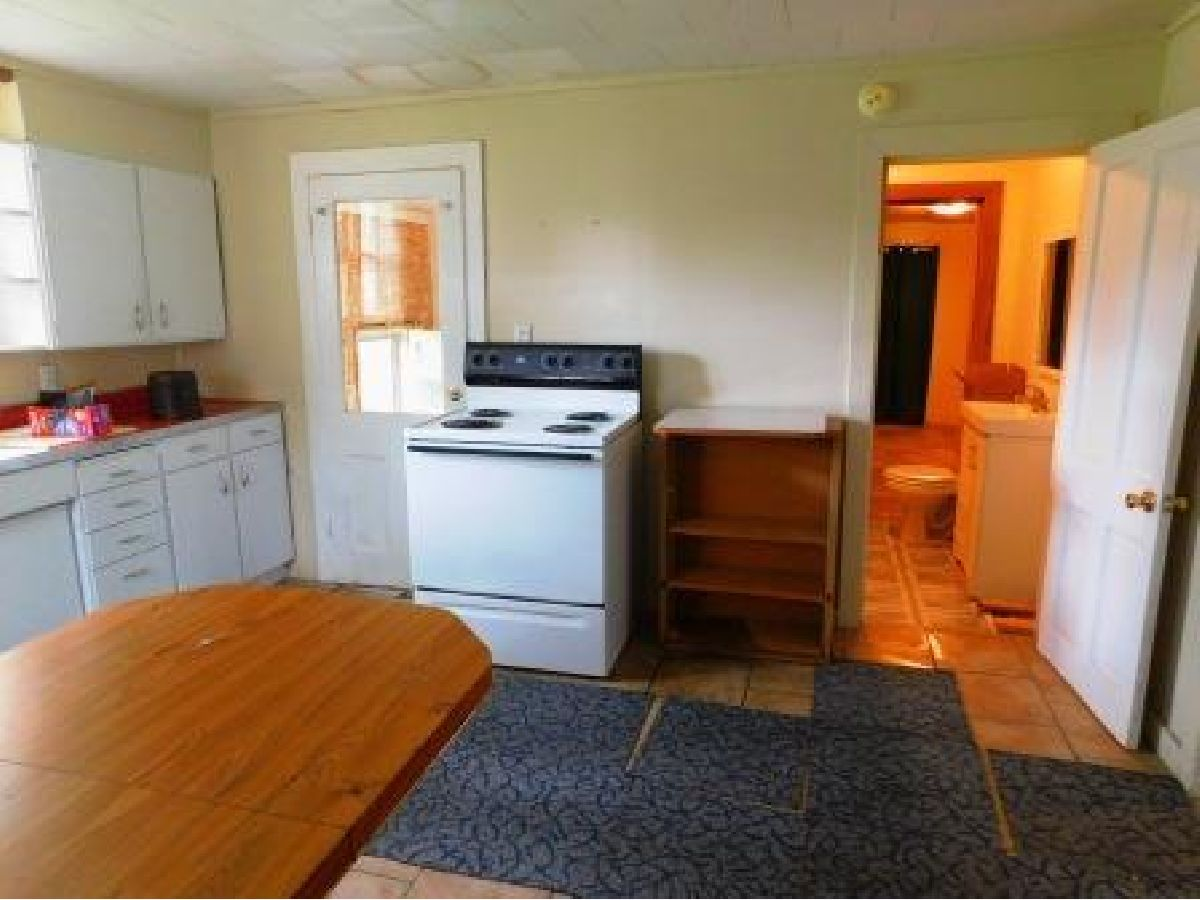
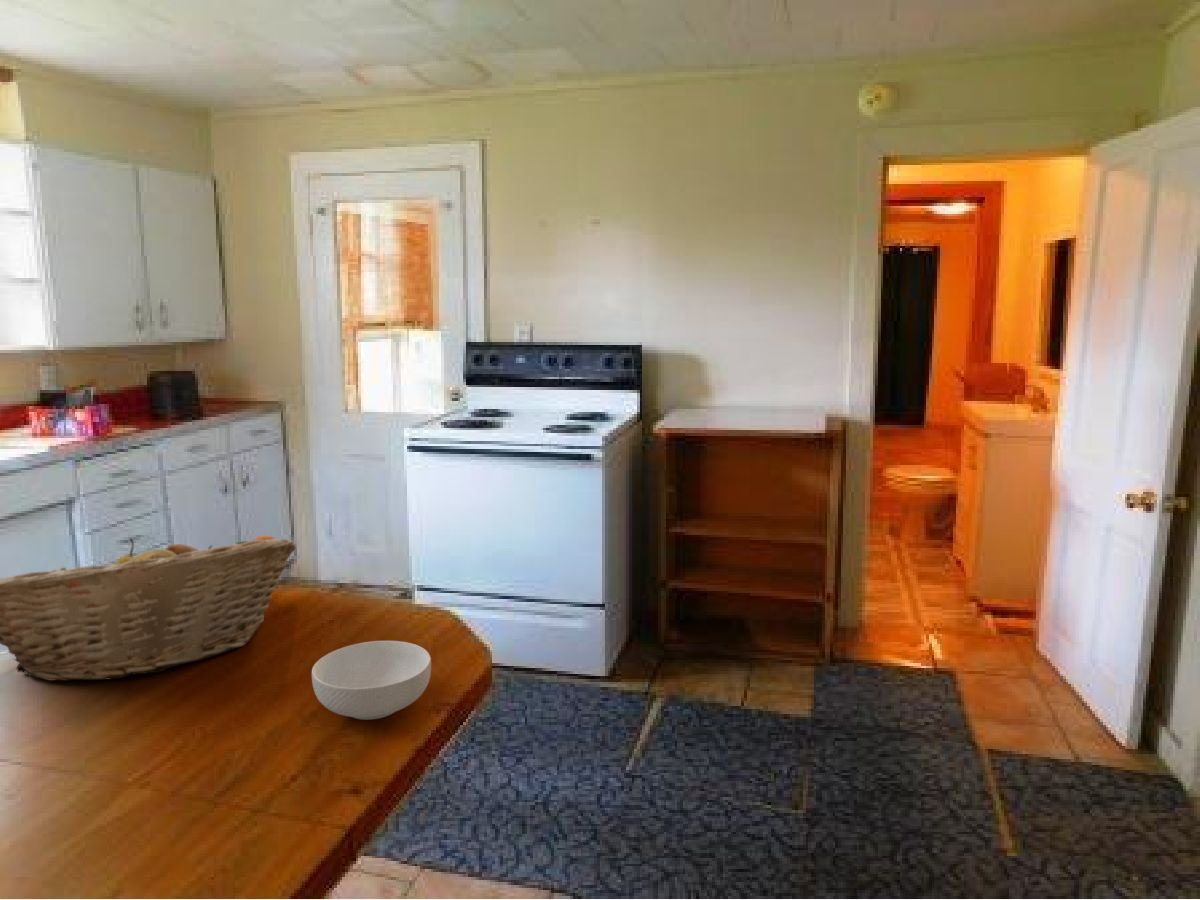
+ cereal bowl (373, 684)
+ fruit basket (141, 591)
